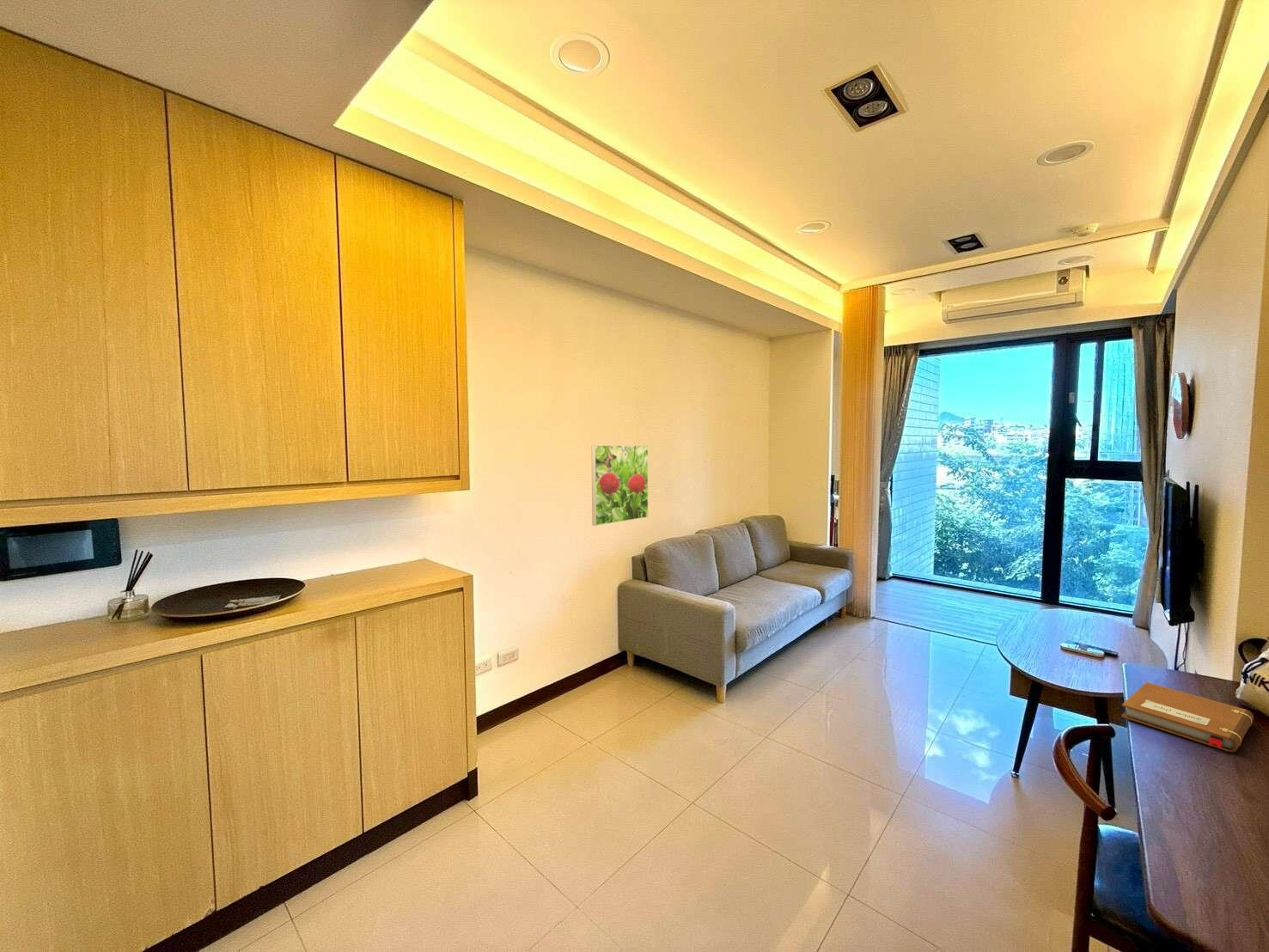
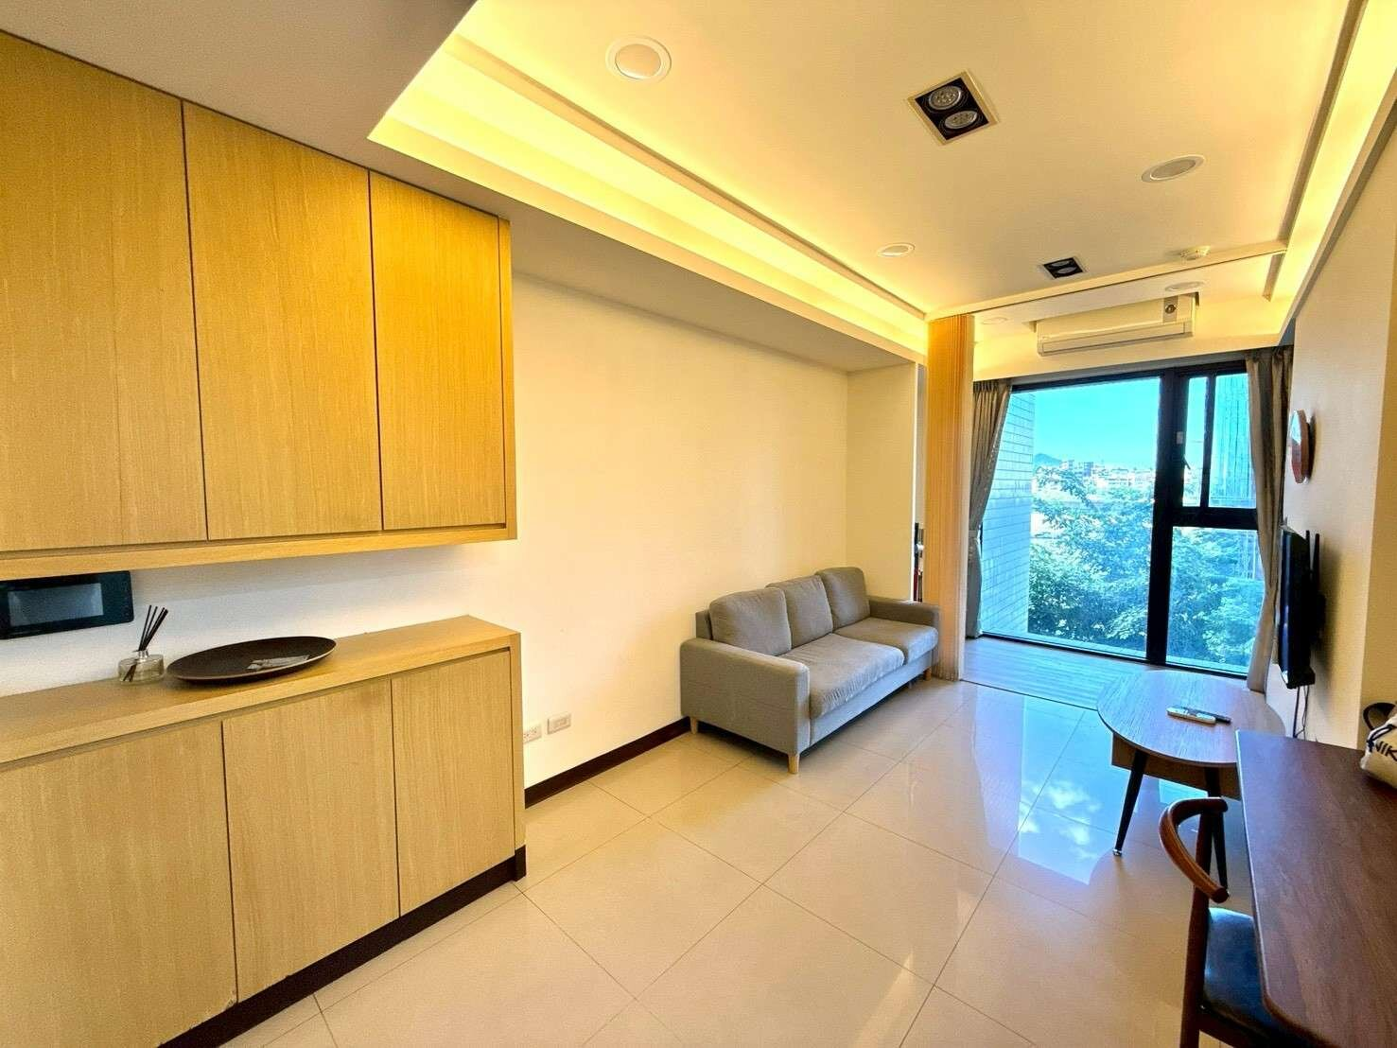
- notebook (1186, 715)
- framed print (621, 483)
